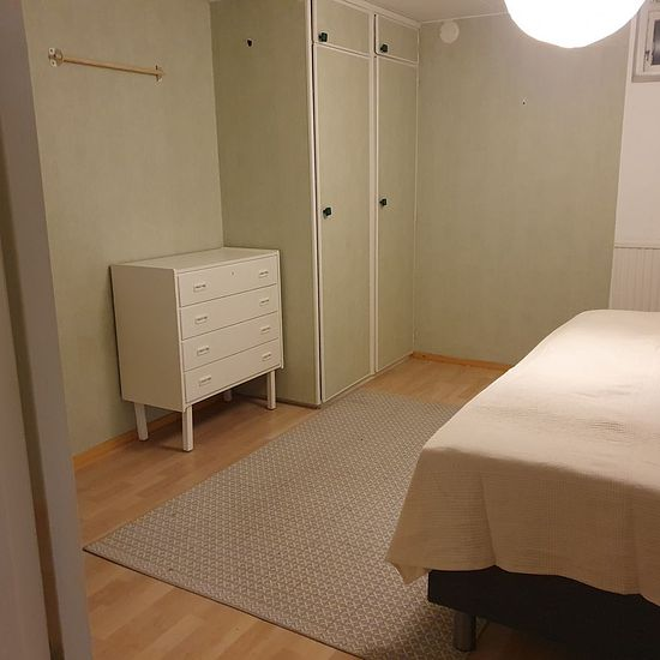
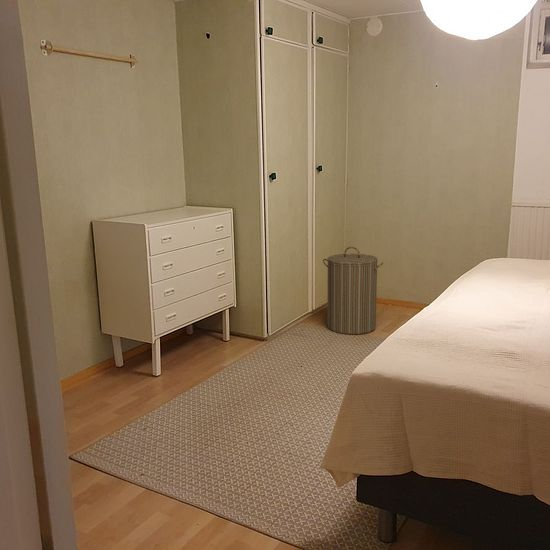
+ laundry hamper (352, 287)
